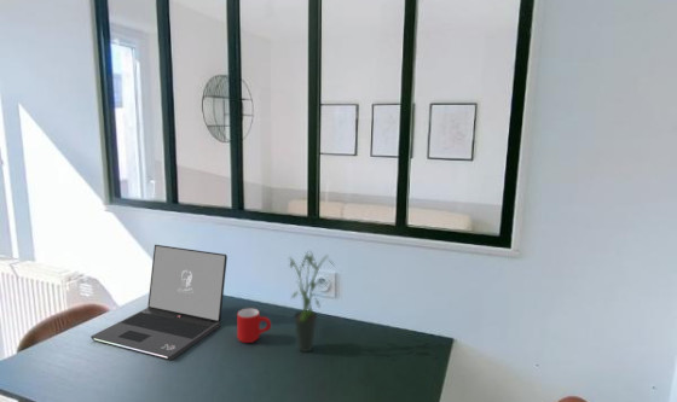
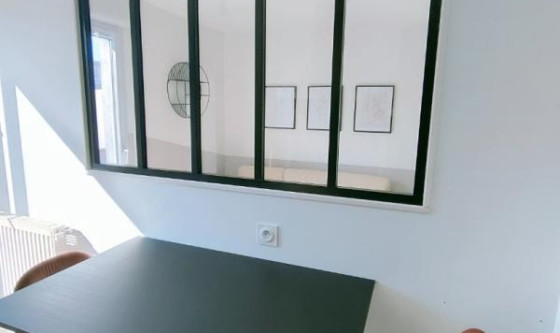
- mug (254, 325)
- potted plant (309, 299)
- laptop (162, 295)
